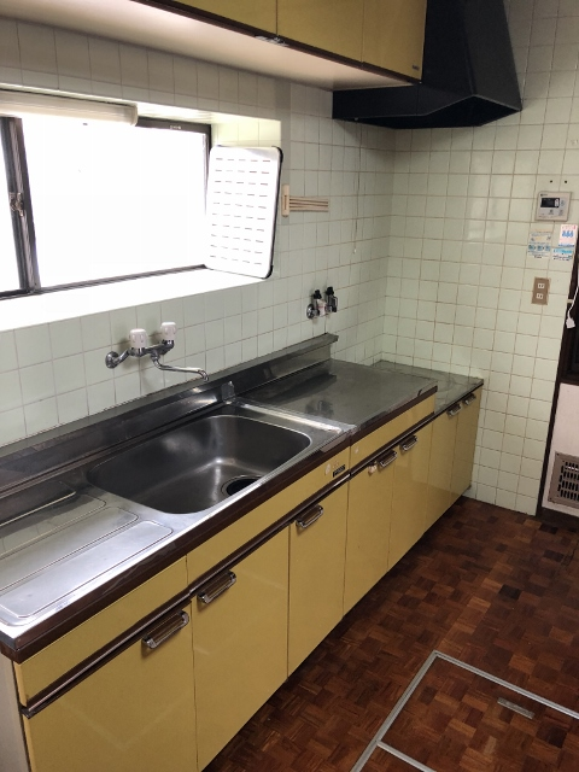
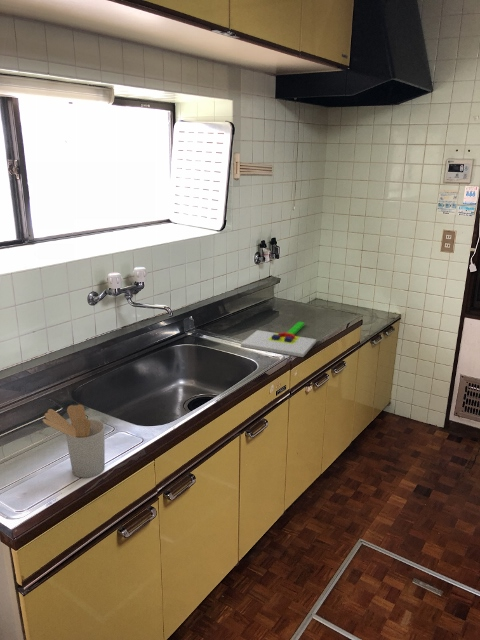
+ chopping board (286, 334)
+ utensil holder (75, 440)
